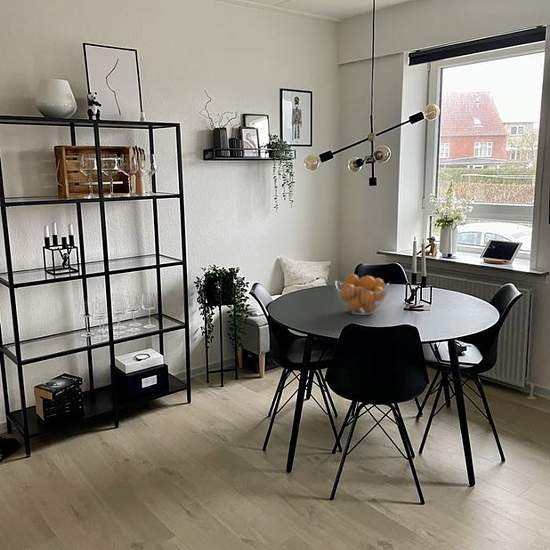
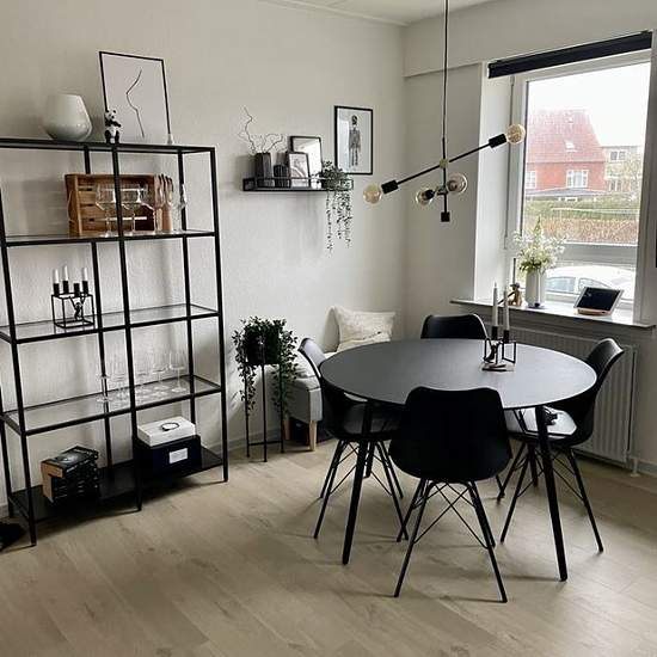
- fruit basket (361, 293)
